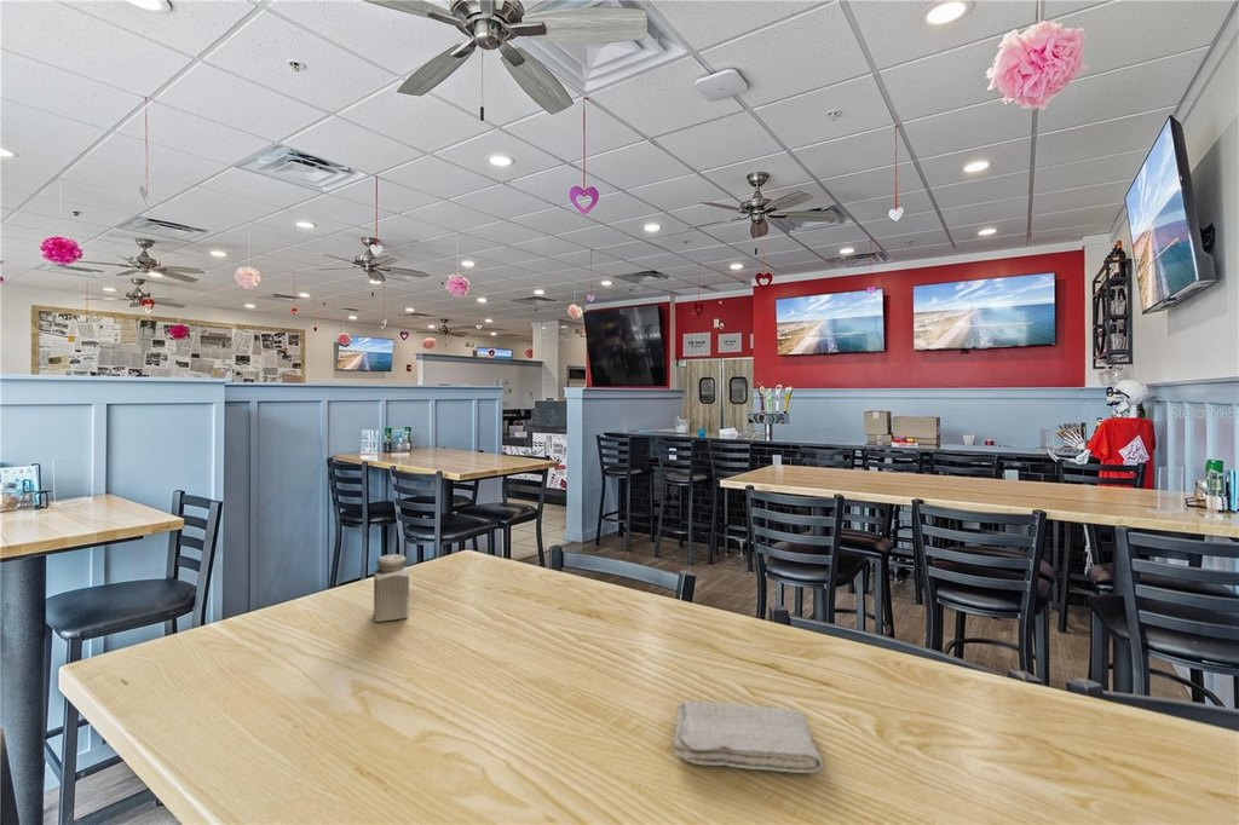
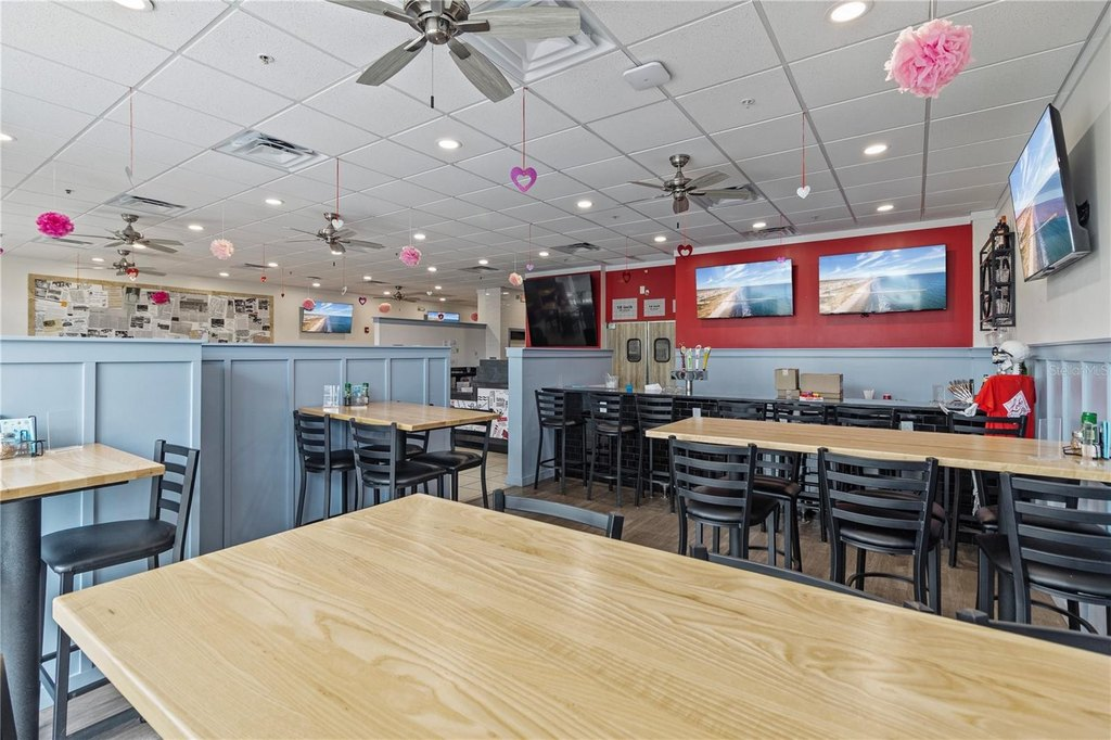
- washcloth (743, 732)
- salt shaker (391, 585)
